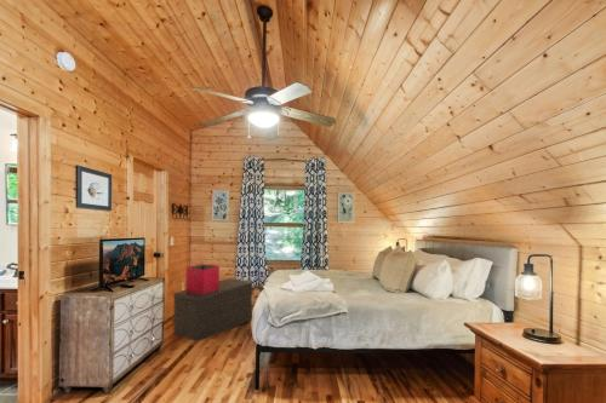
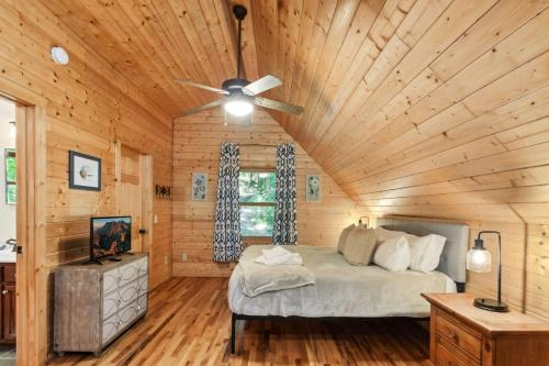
- storage bin (202, 278)
- bench (215, 306)
